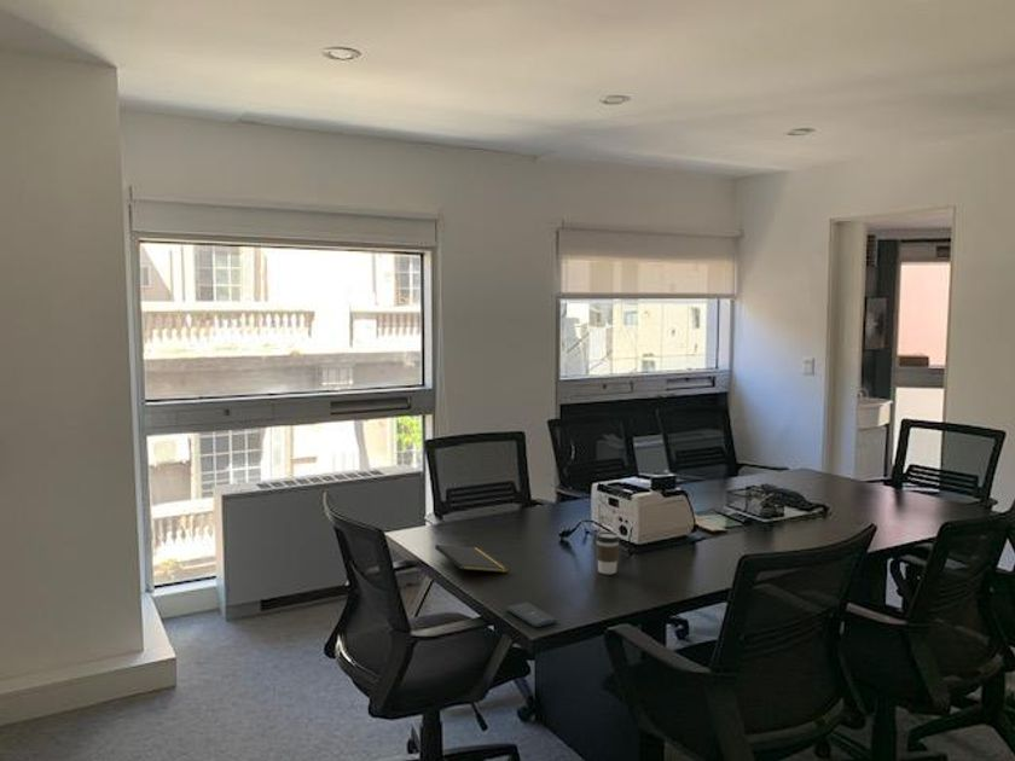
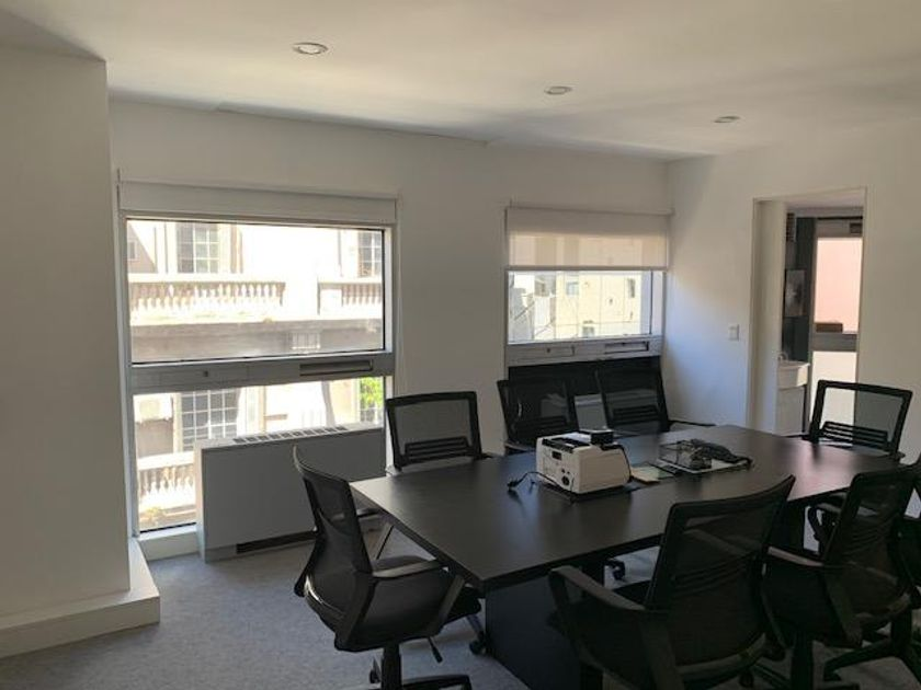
- notepad (470, 558)
- smartphone (530, 614)
- coffee cup (607, 552)
